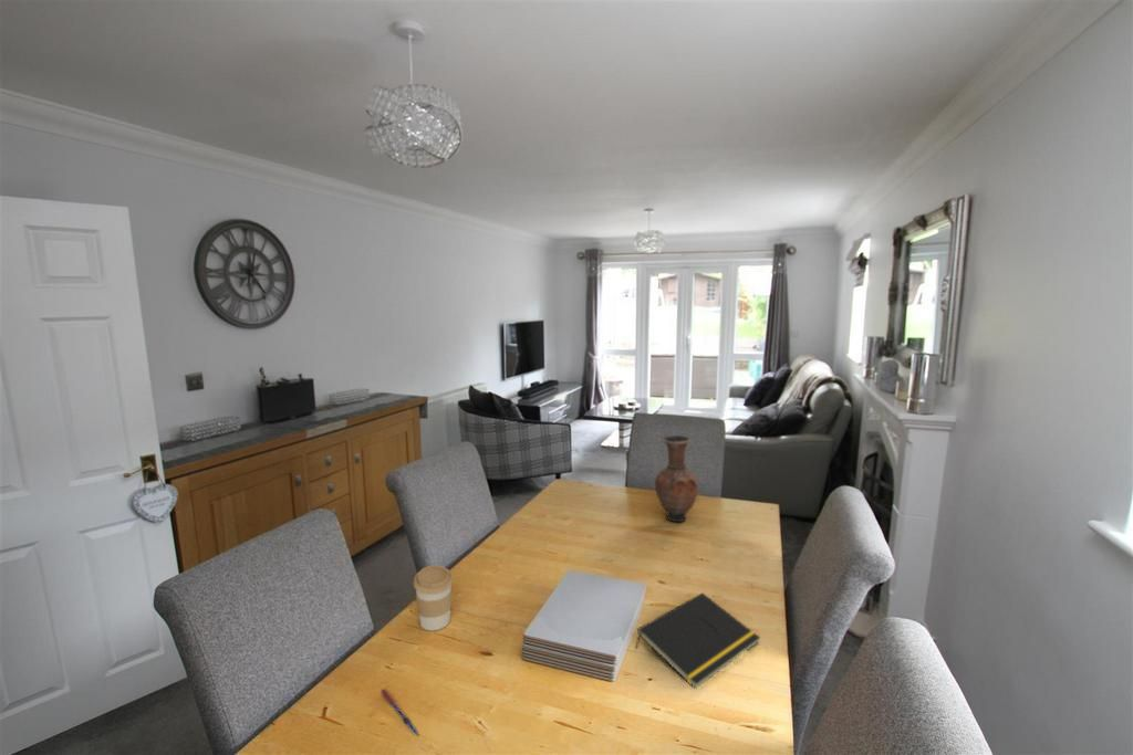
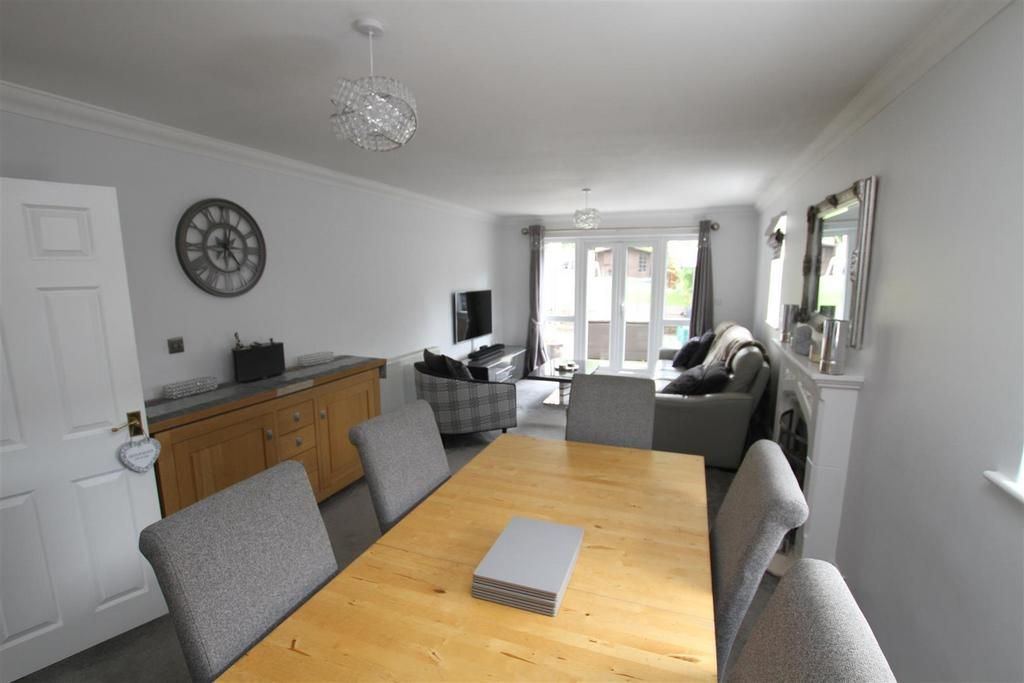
- vase (676, 479)
- pen (399, 711)
- coffee cup (434, 597)
- notepad (698, 635)
